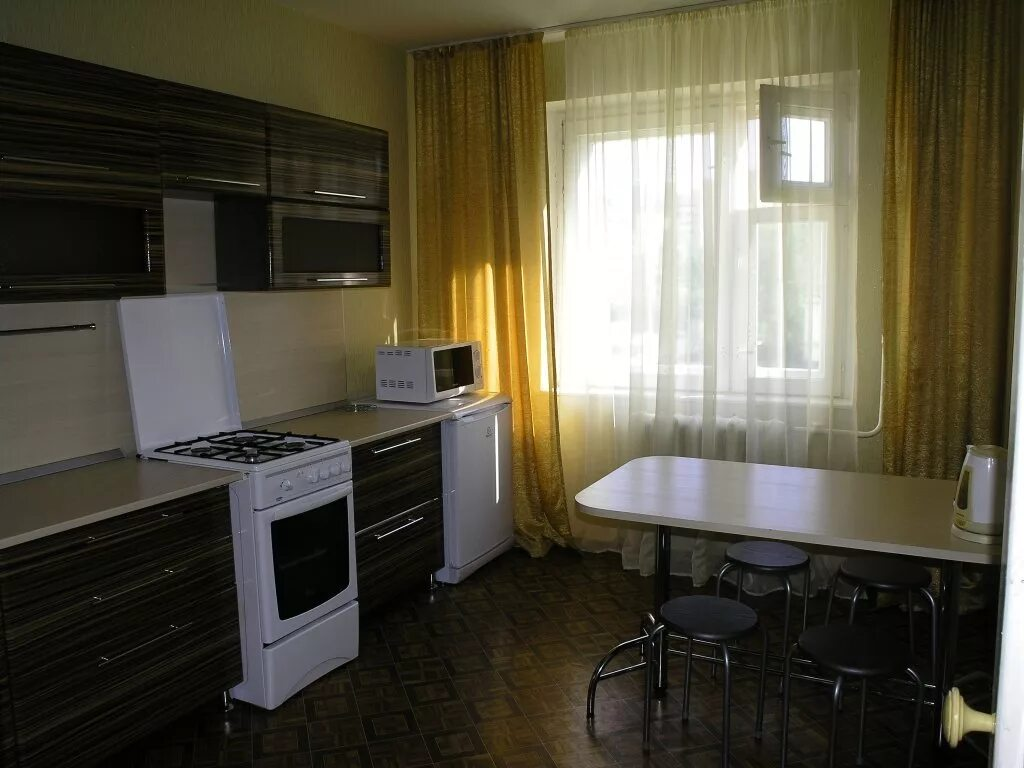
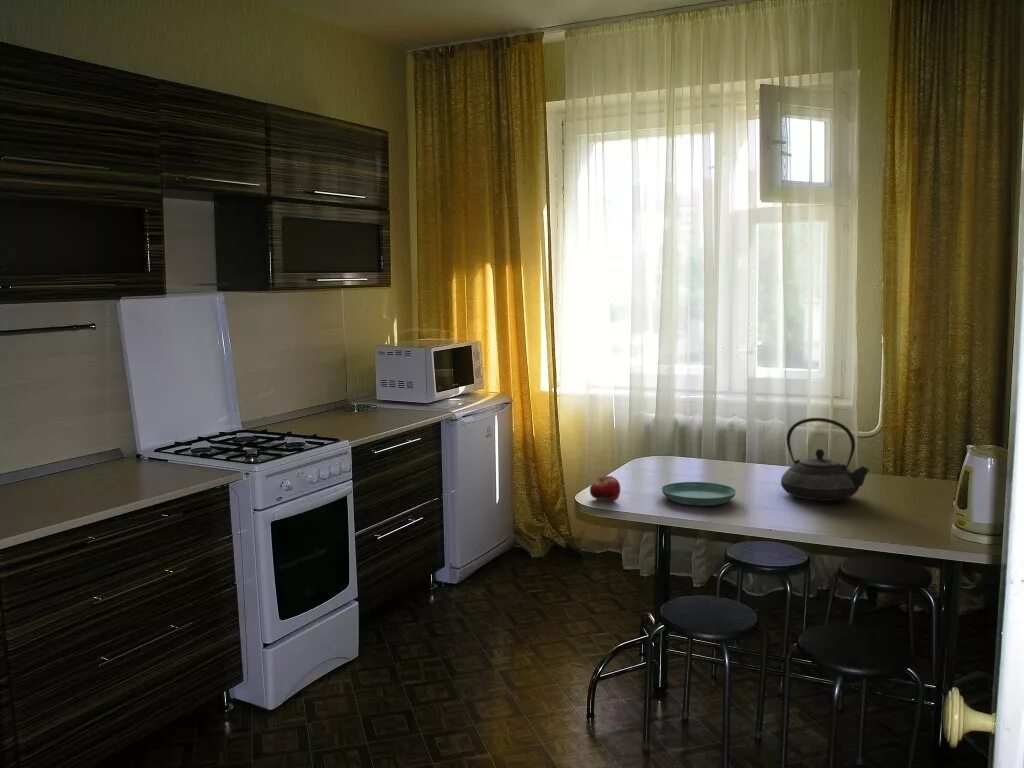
+ fruit (606, 488)
+ teapot (825, 459)
+ saucer (698, 494)
